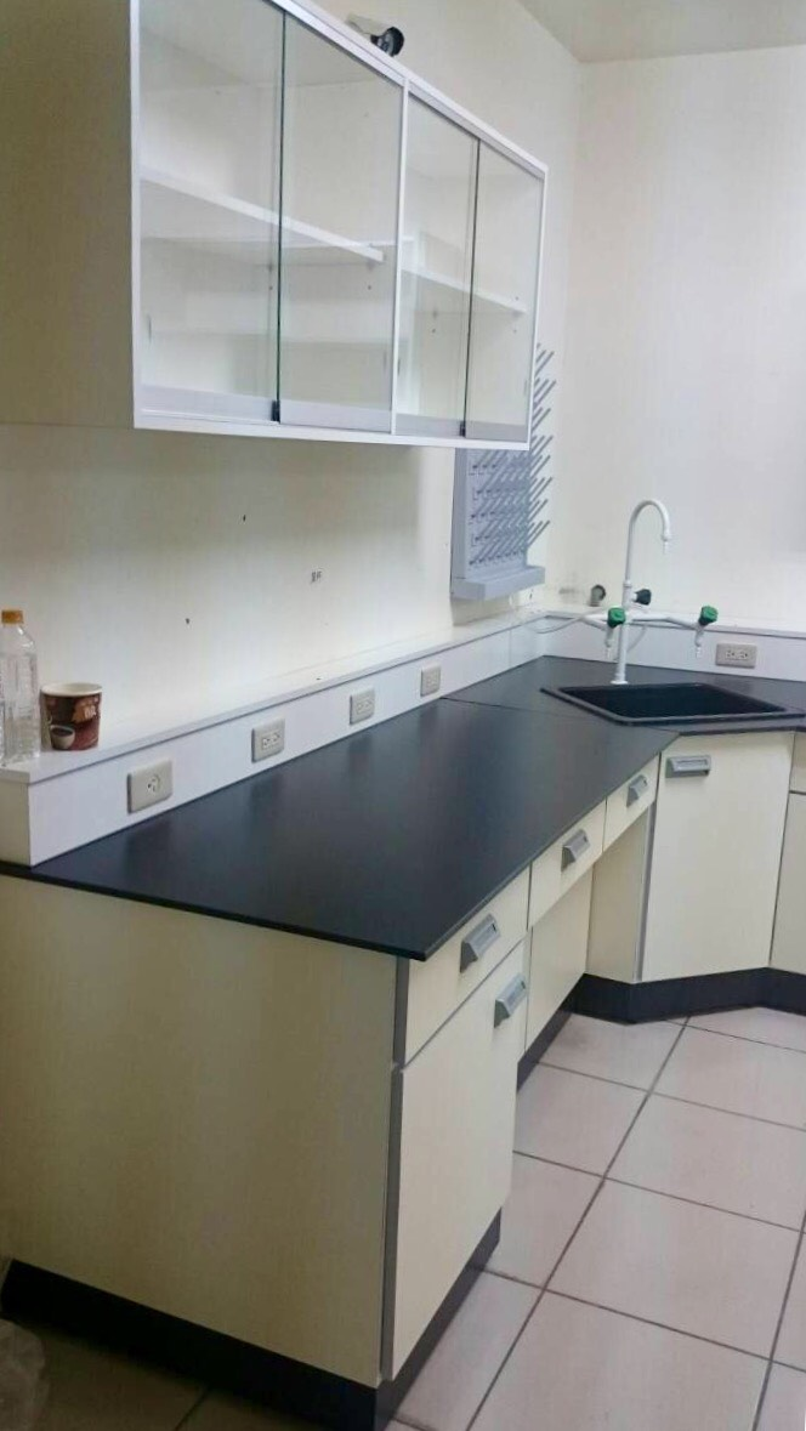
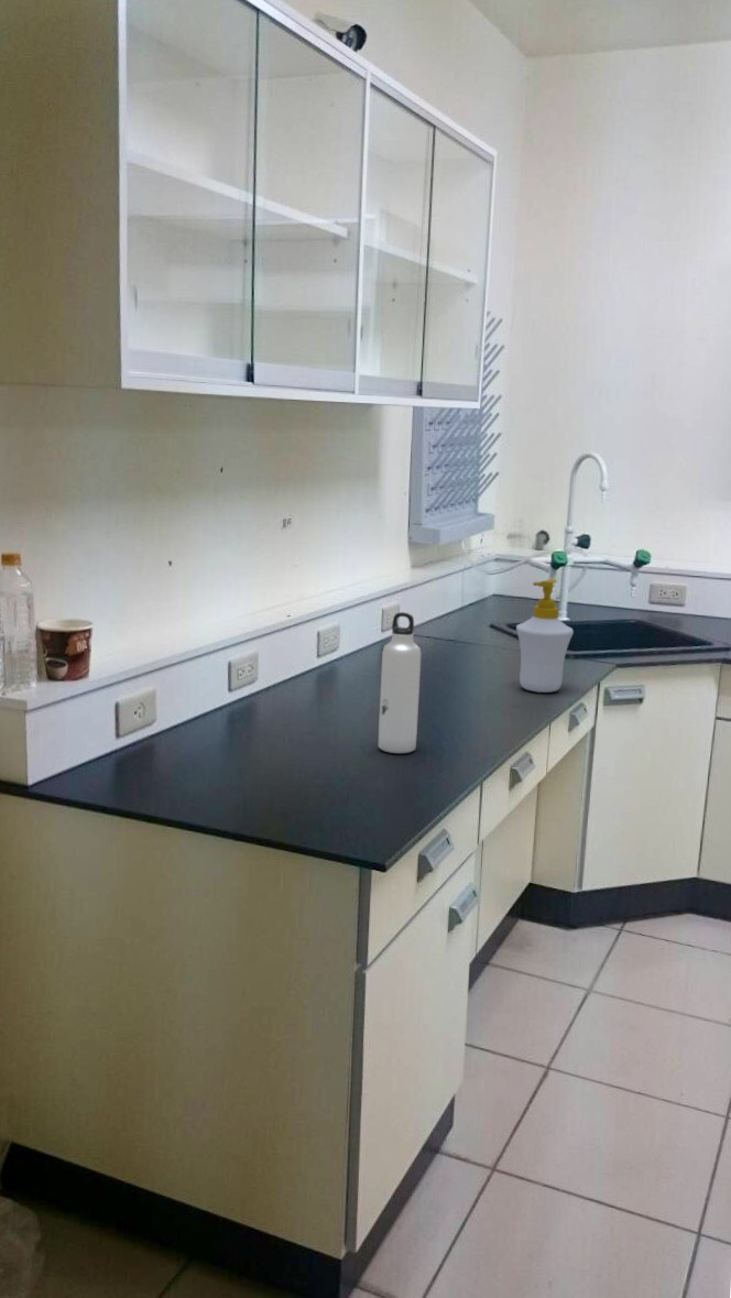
+ soap bottle (544, 634)
+ water bottle (400, 681)
